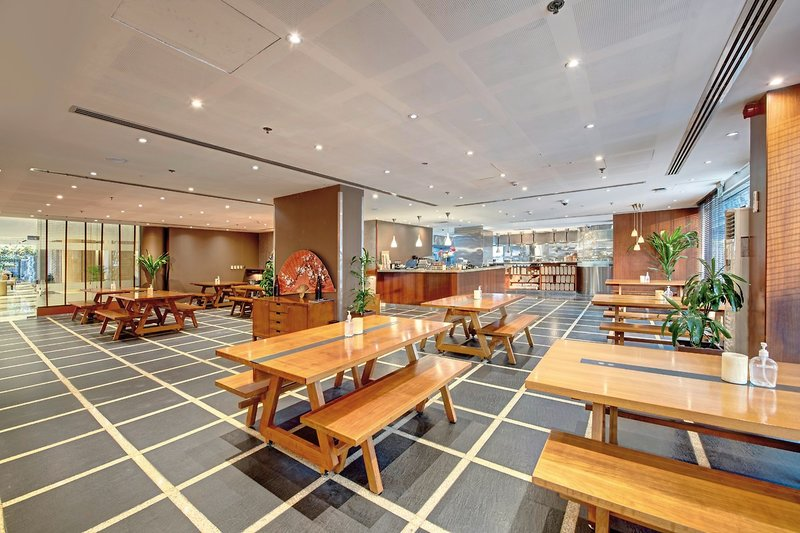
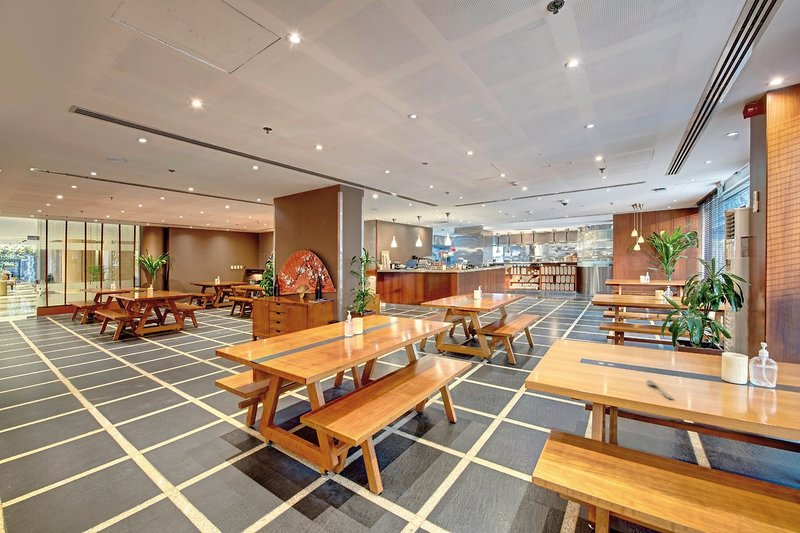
+ spoon (659, 388)
